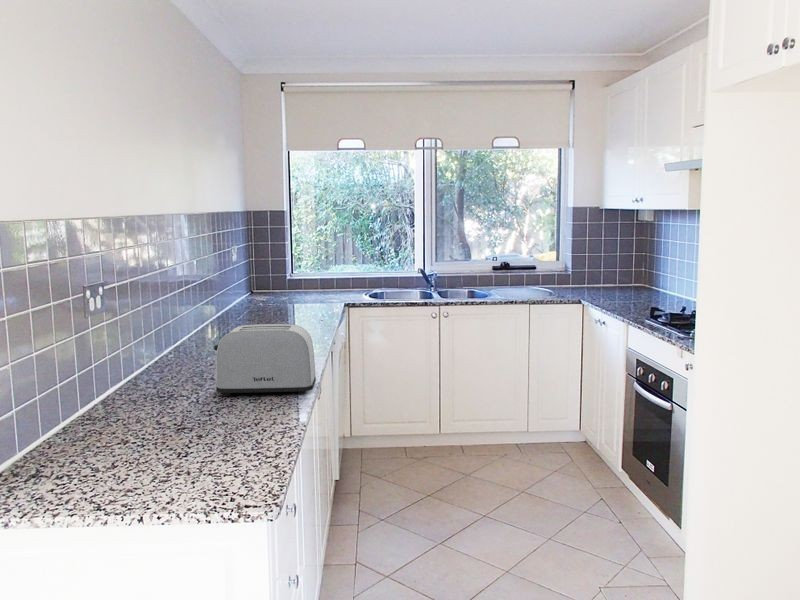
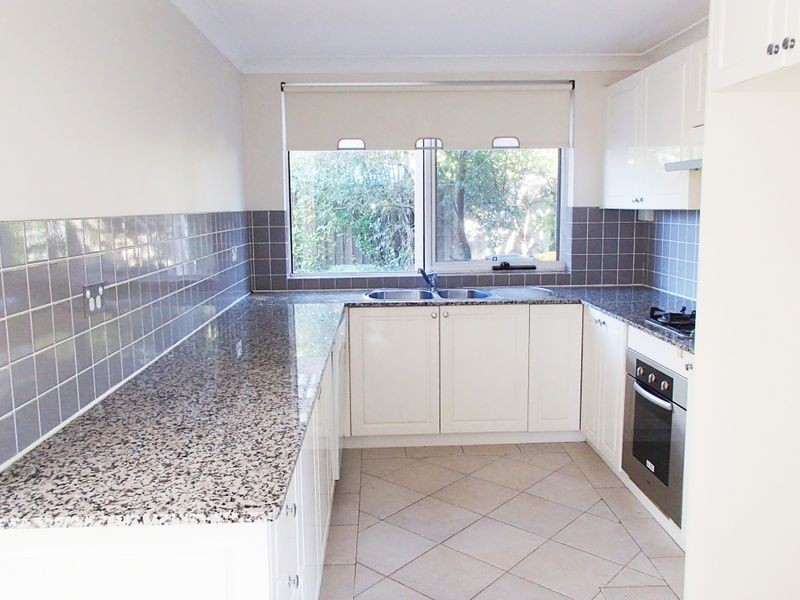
- toaster (264, 358)
